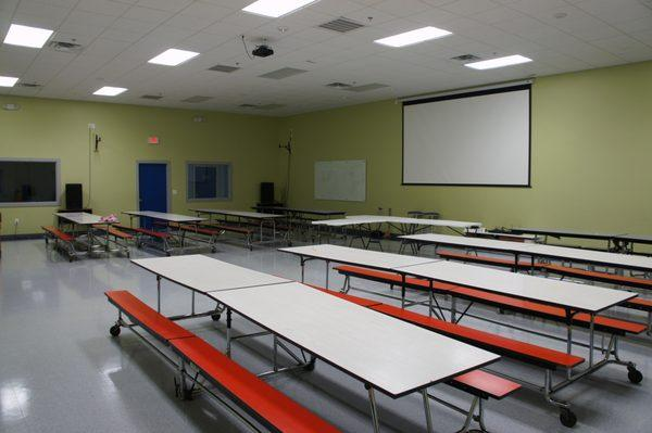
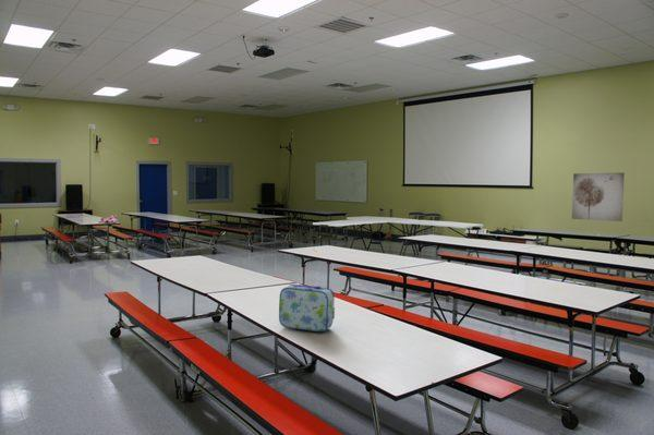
+ lunch box (306, 306)
+ wall art (596, 196)
